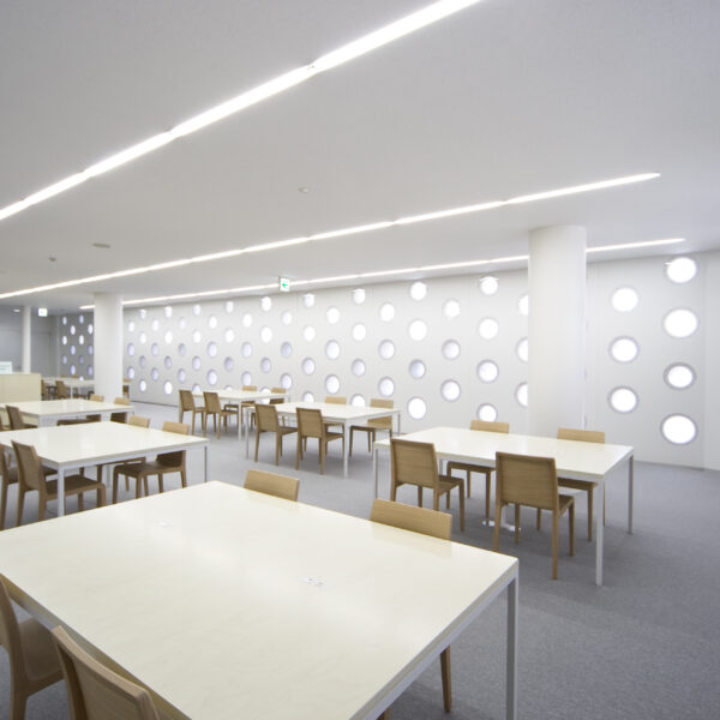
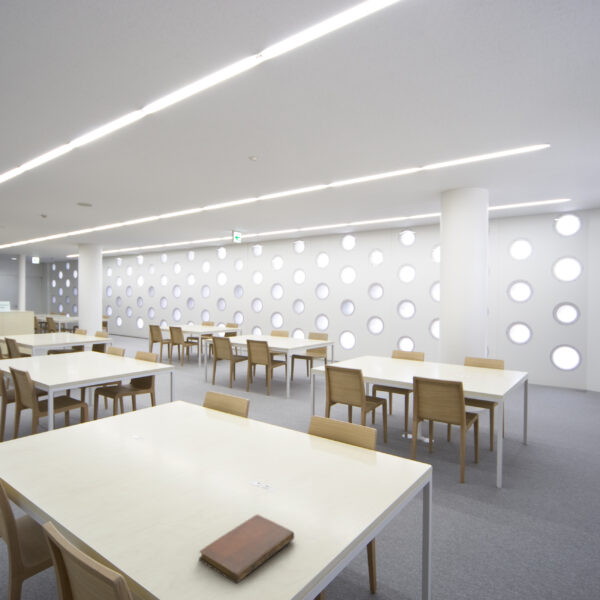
+ notebook (248, 545)
